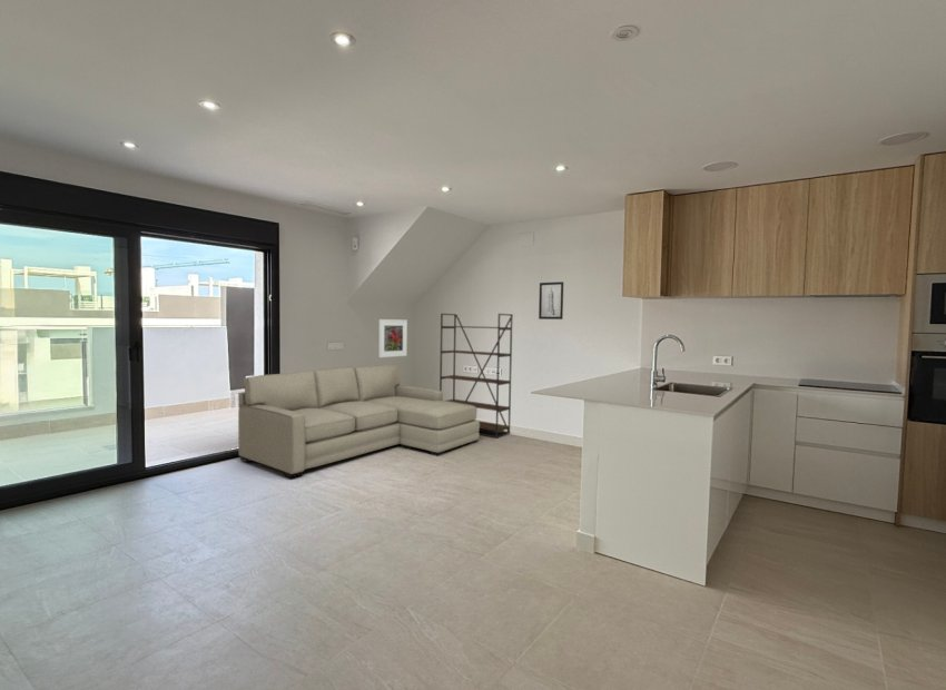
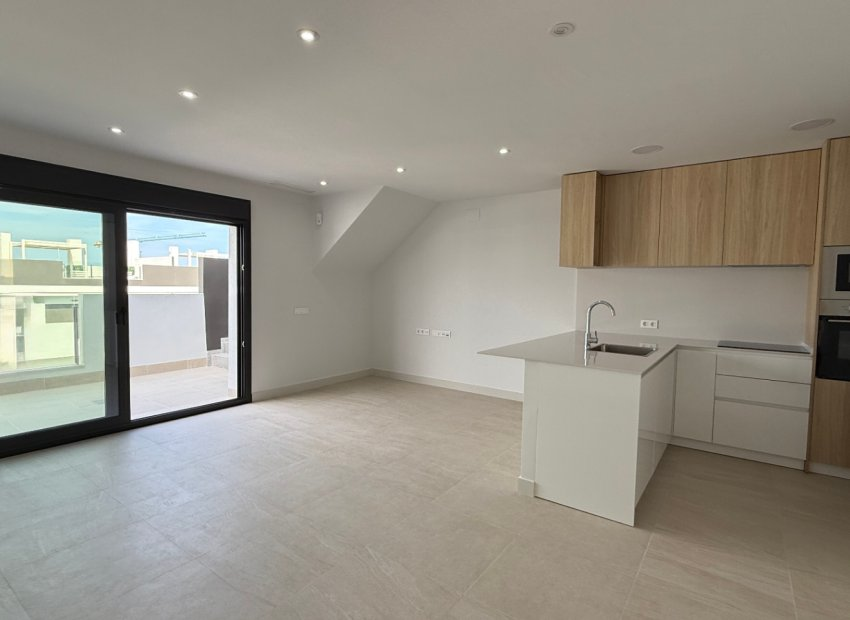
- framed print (393, 337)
- bookshelf (479, 375)
- wall art (551, 300)
- sofa (368, 411)
